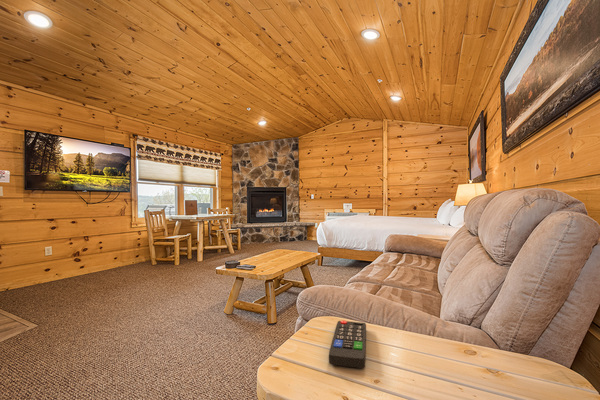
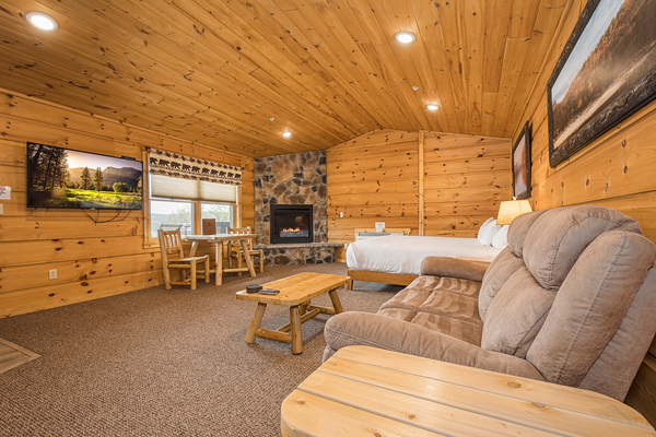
- remote control (349, 340)
